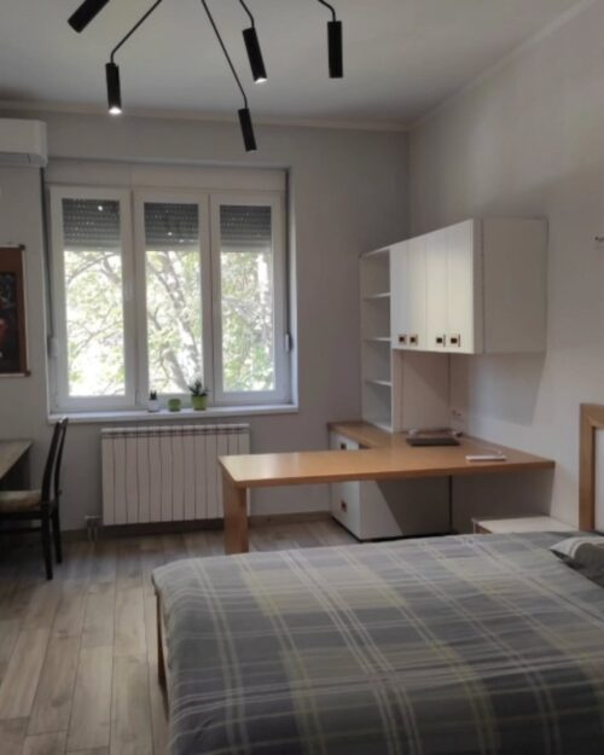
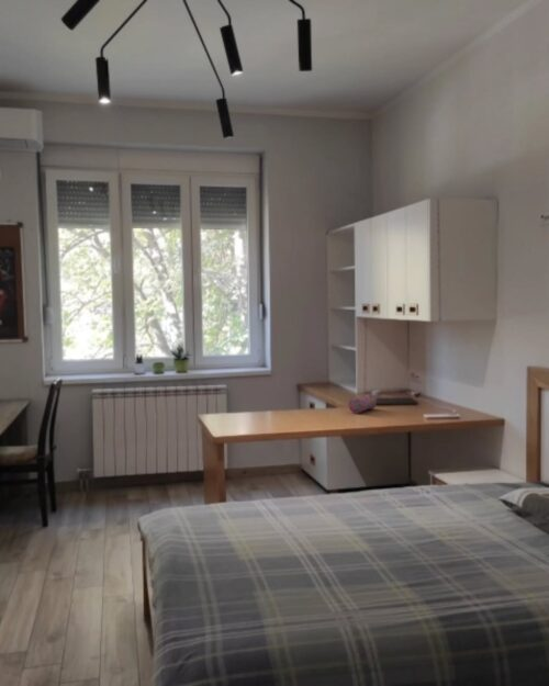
+ pencil case (362, 403)
